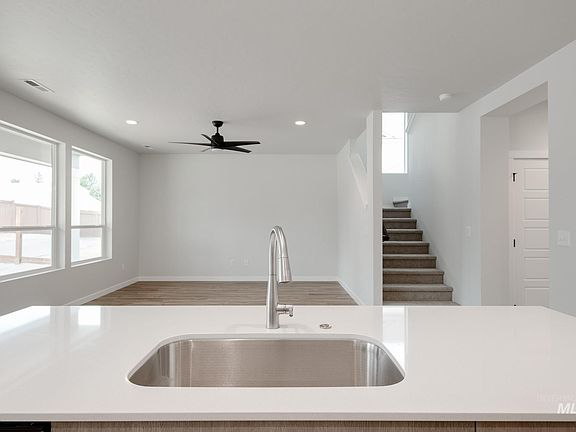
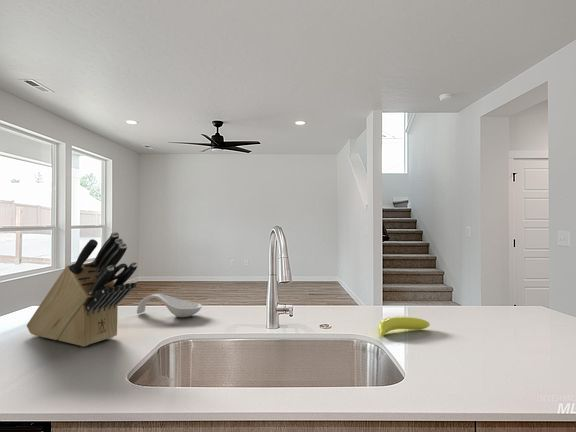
+ banana (404, 325)
+ knife block (82, 284)
+ spoon rest (169, 304)
